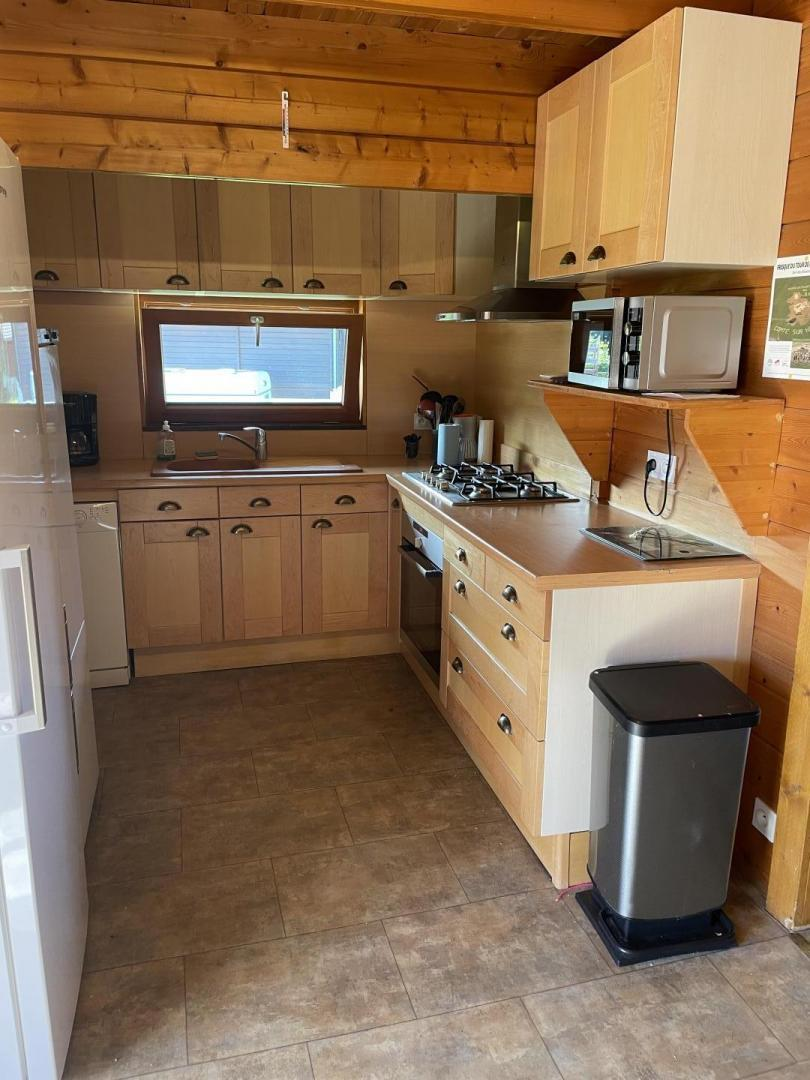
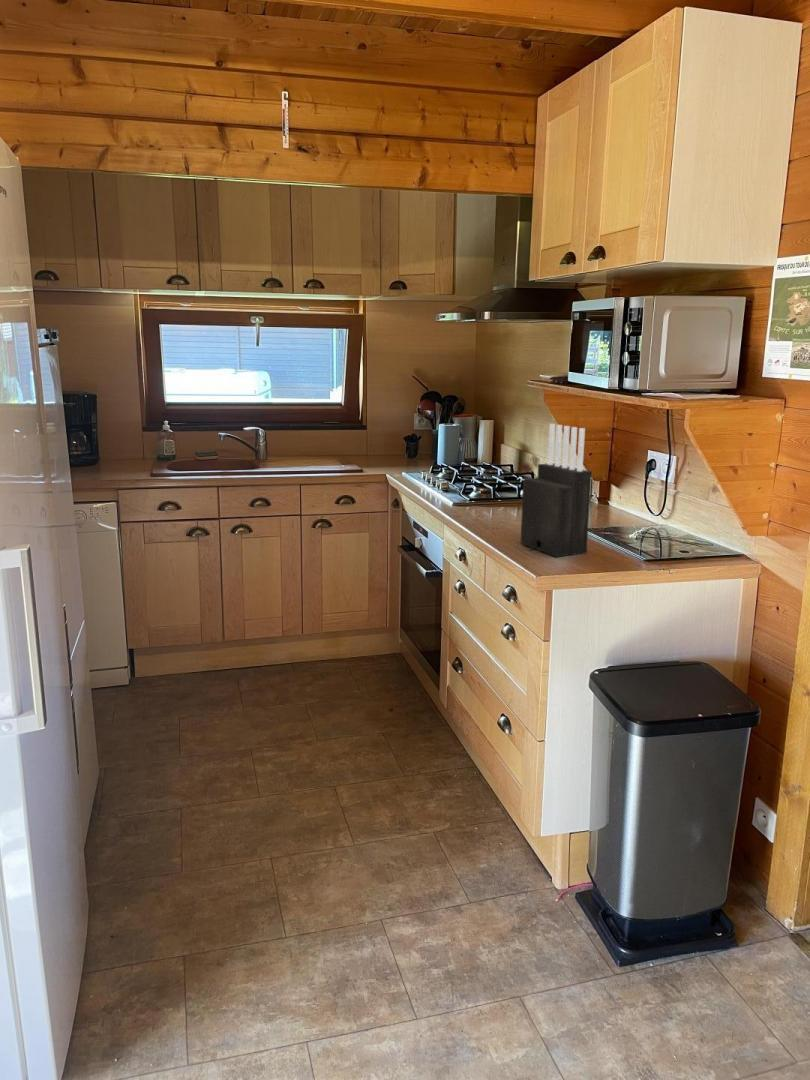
+ knife block (552, 488)
